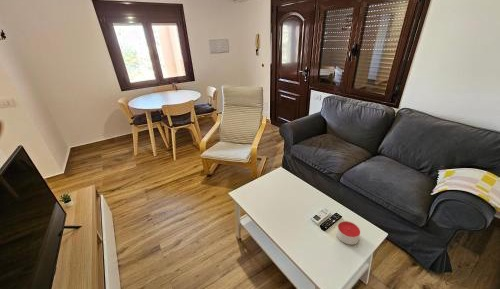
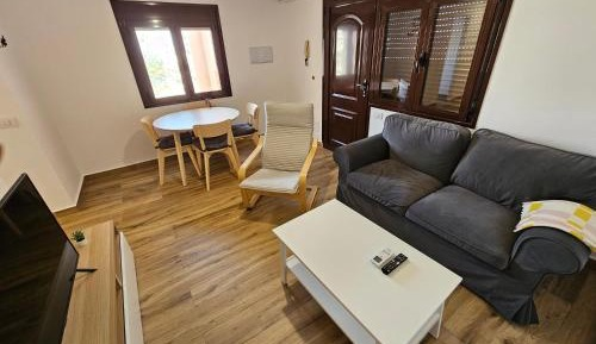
- candle (348, 232)
